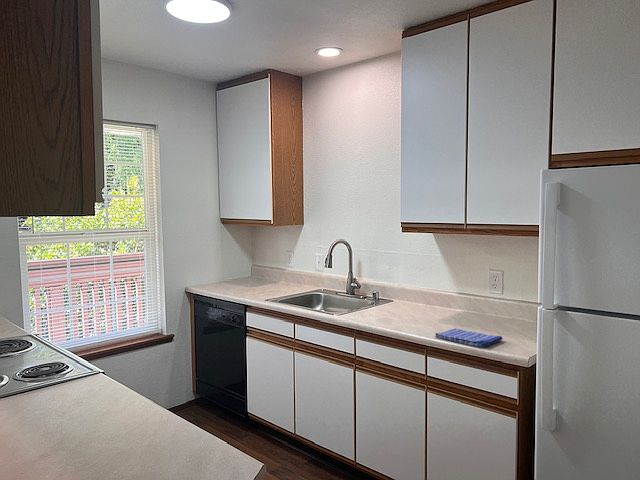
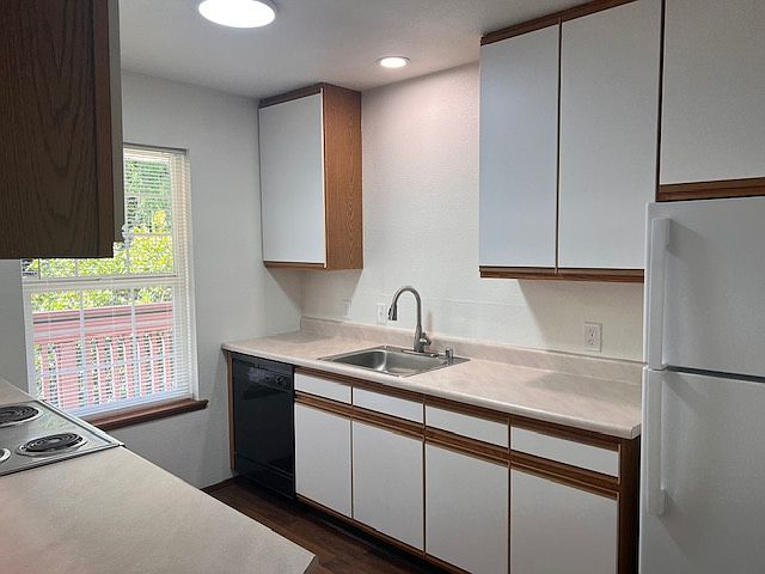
- dish towel (468, 336)
